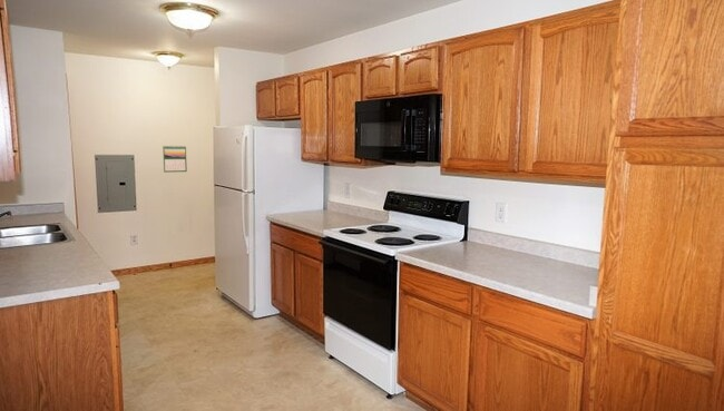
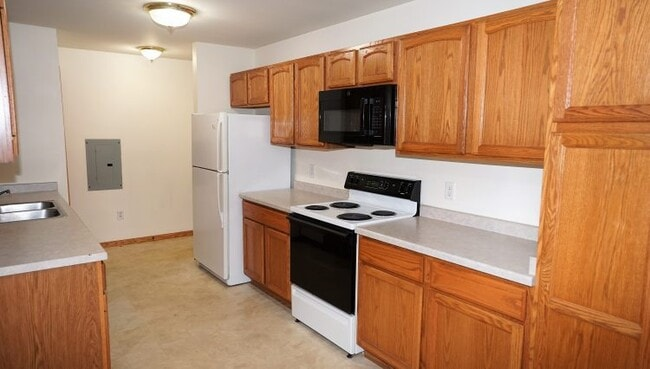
- calendar (175, 158)
